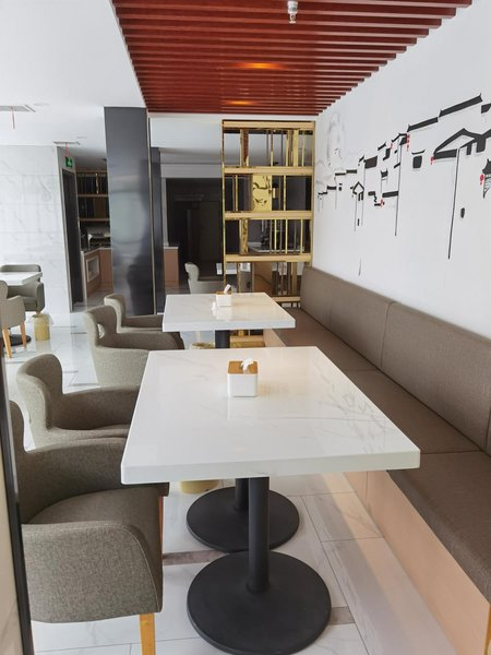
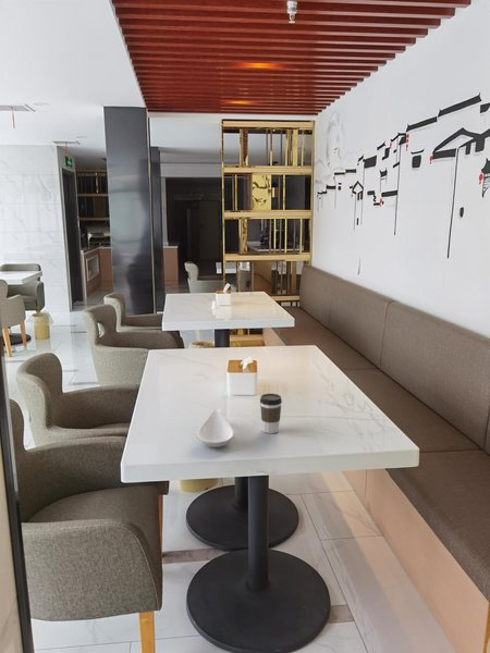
+ spoon rest (216, 426)
+ coffee cup (270, 412)
